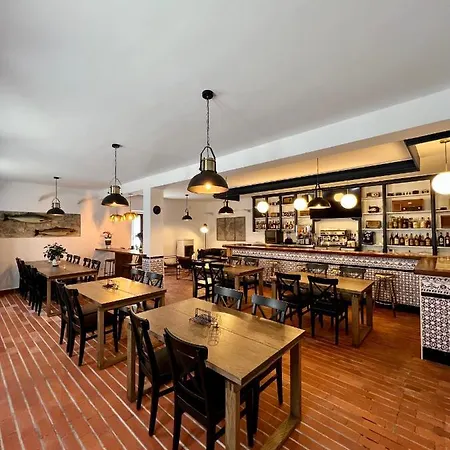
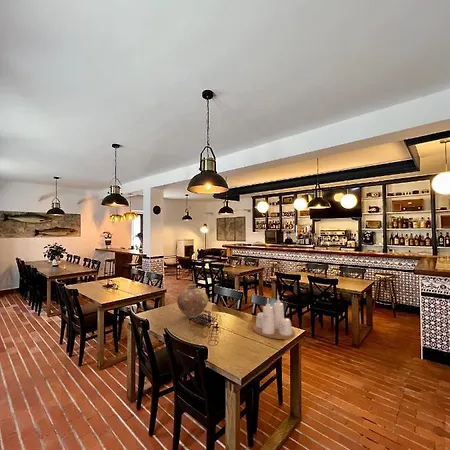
+ condiment set (273, 314)
+ vase (192, 301)
